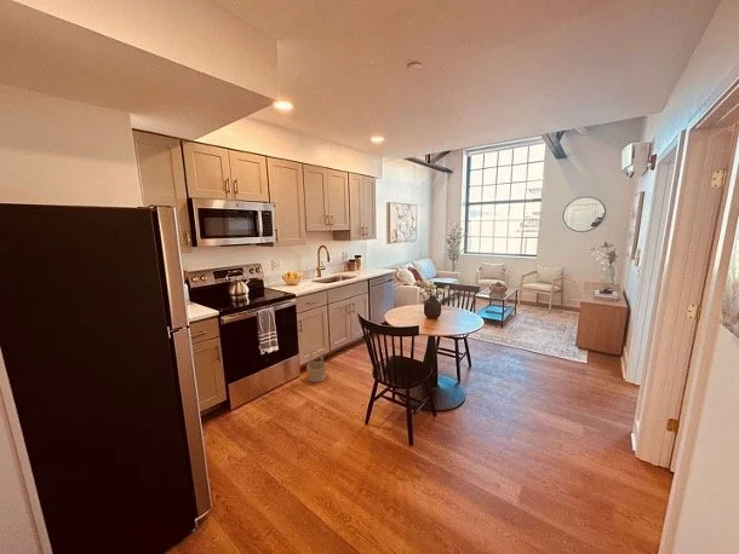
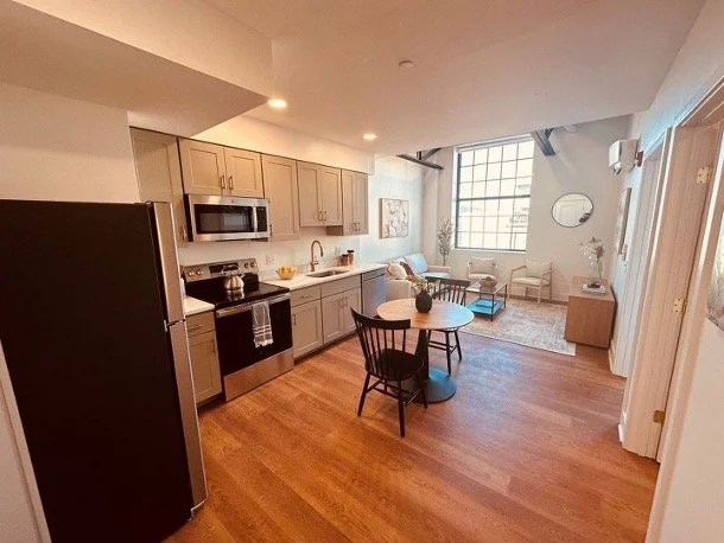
- basket (316, 364)
